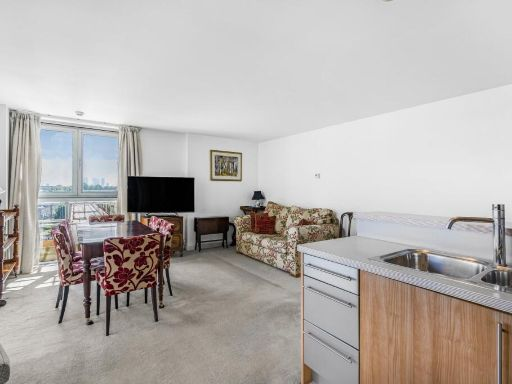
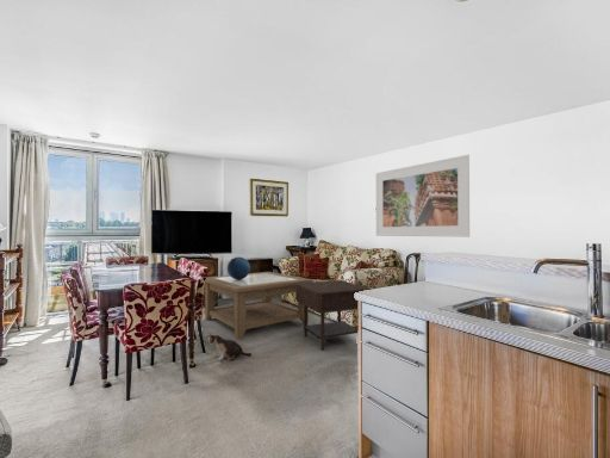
+ plush toy (229, 345)
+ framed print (416, 200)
+ decorative globe (238, 267)
+ coffee table (255, 302)
+ side table (331, 311)
